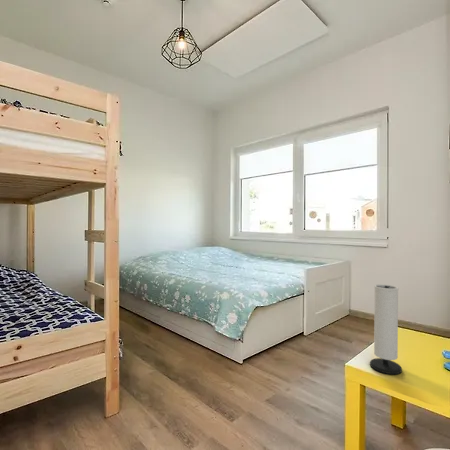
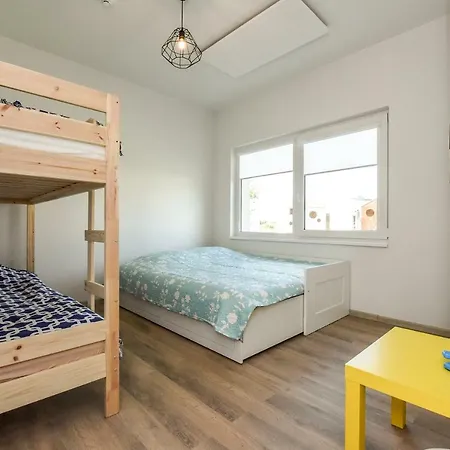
- speaker (385, 326)
